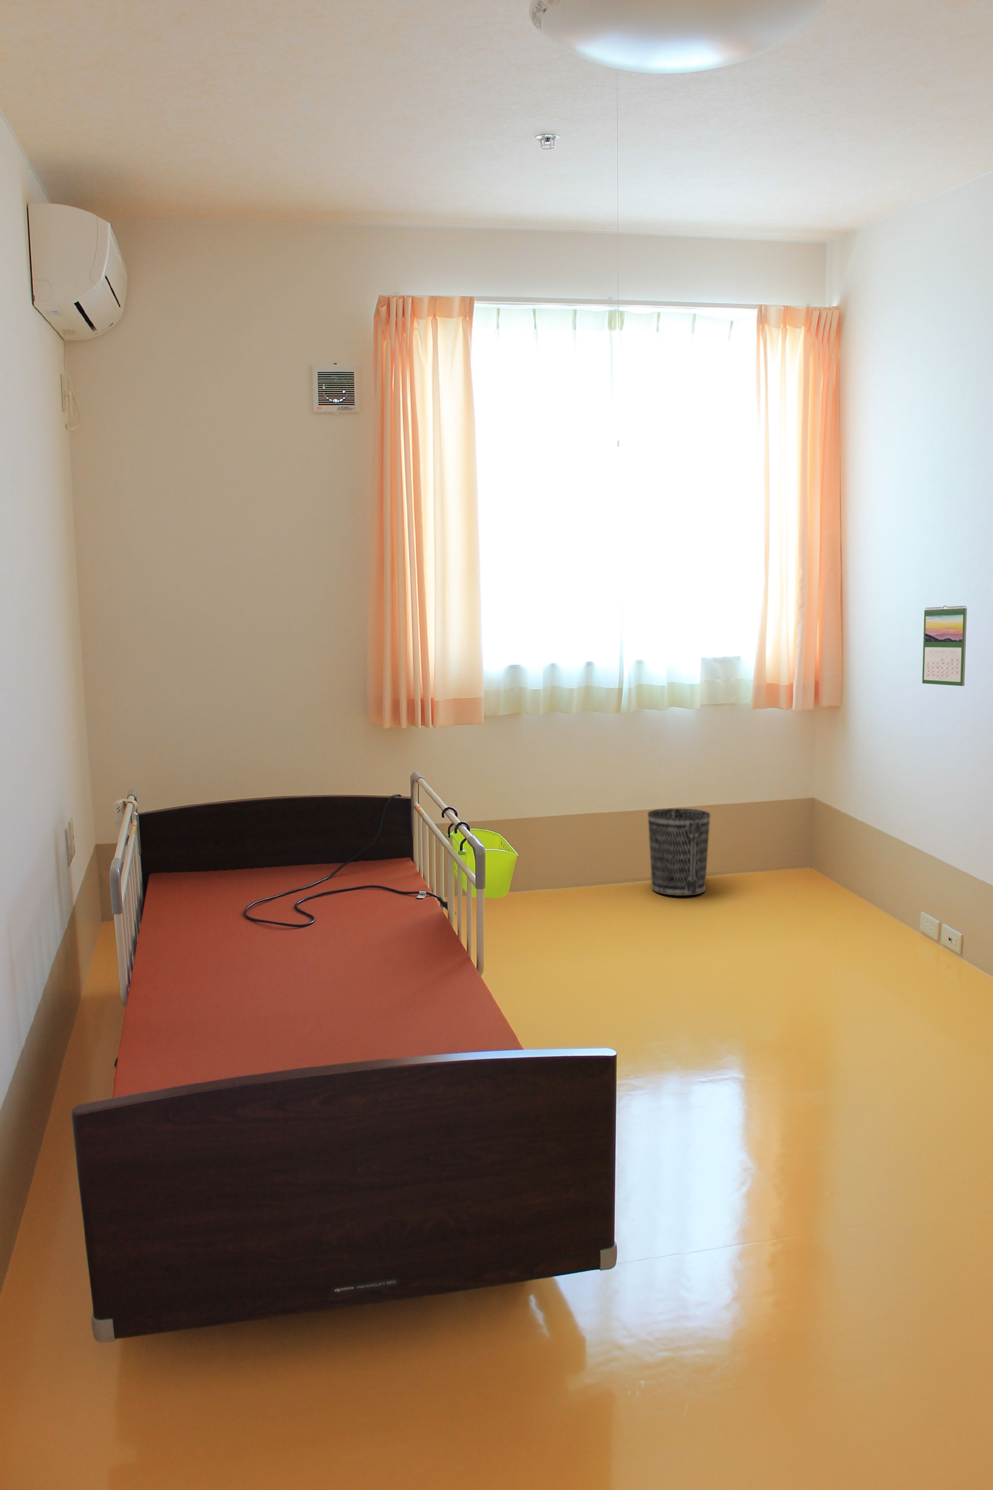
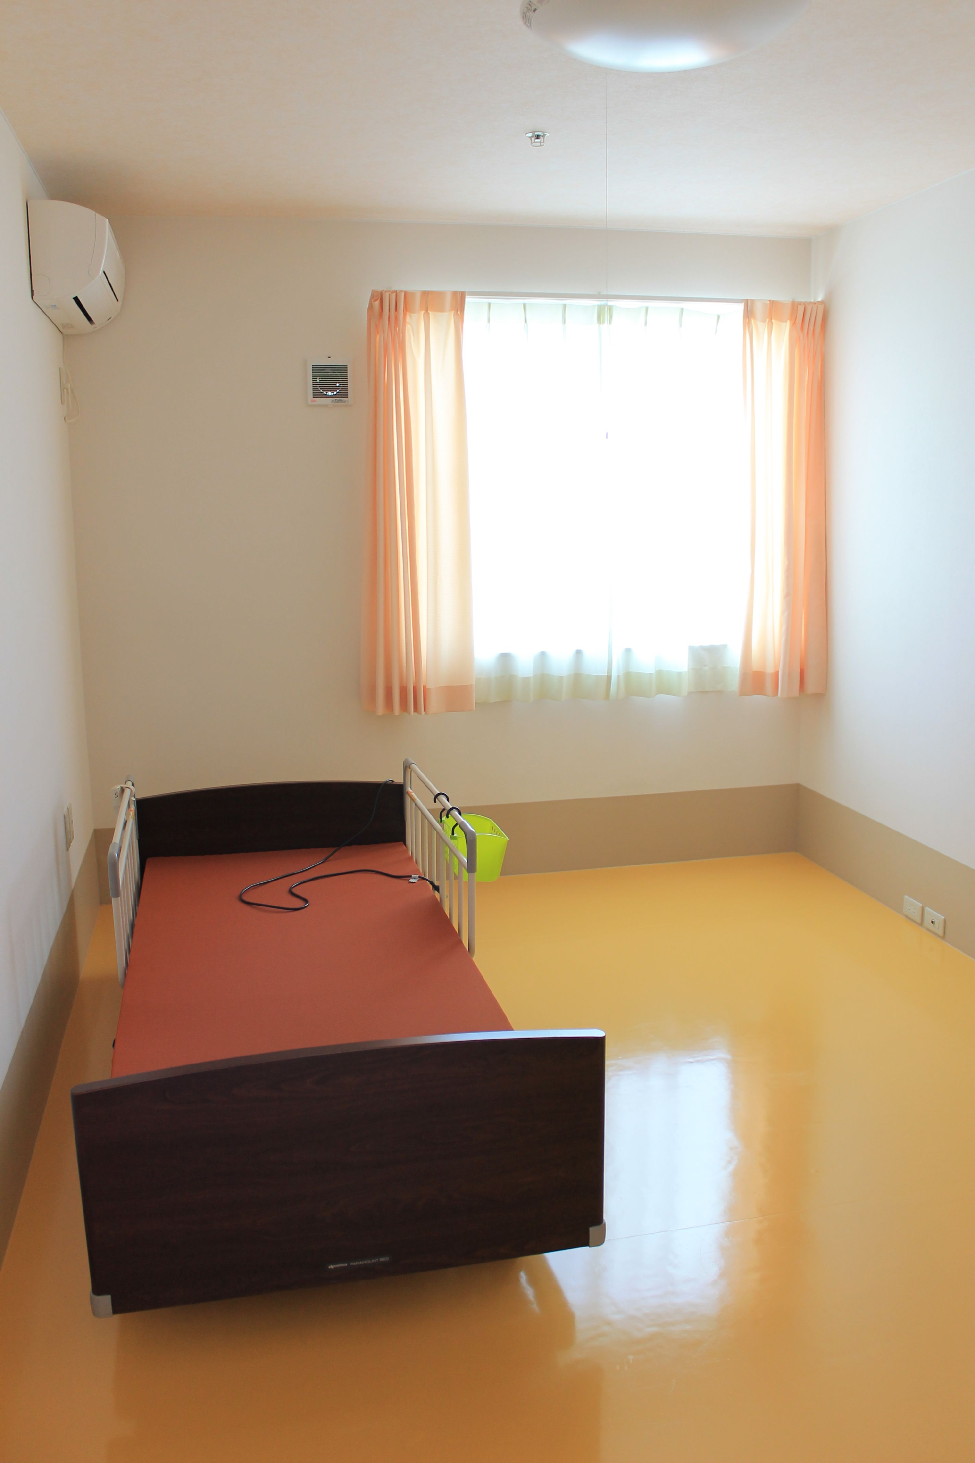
- calendar (944, 645)
- wastebasket (678, 851)
